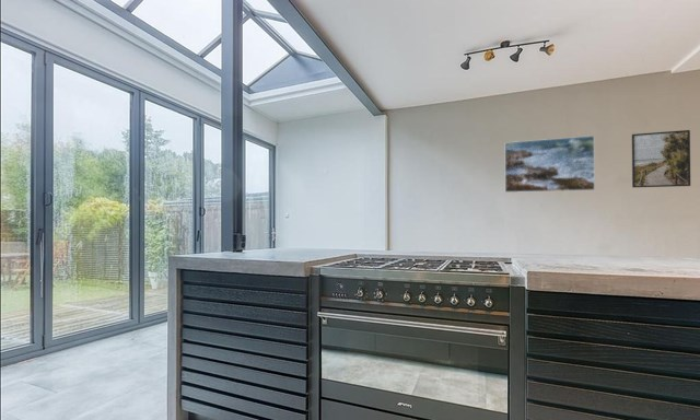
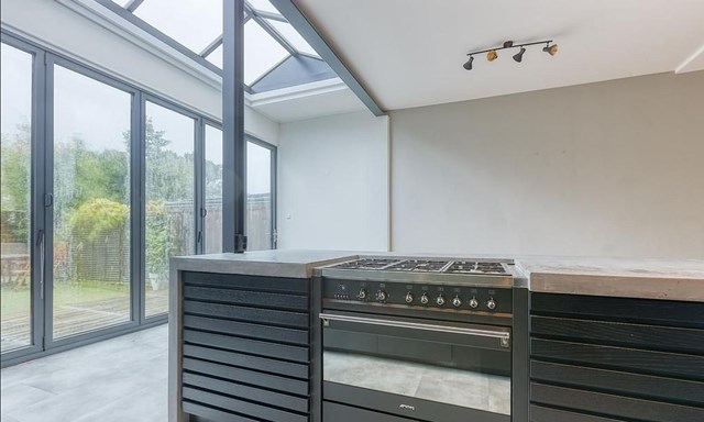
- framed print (547, 165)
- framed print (660, 159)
